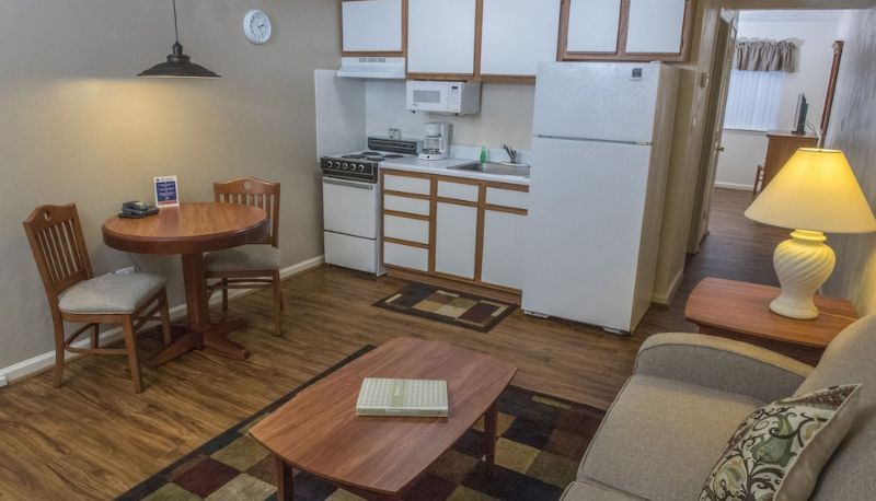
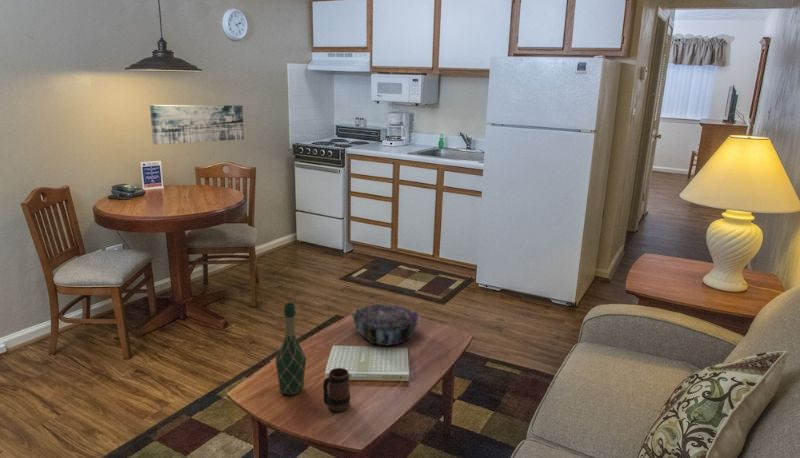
+ decorative bowl (384, 325)
+ mug (335, 390)
+ wine bottle (290, 347)
+ wall art (201, 123)
